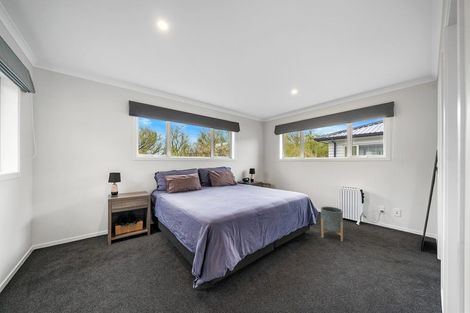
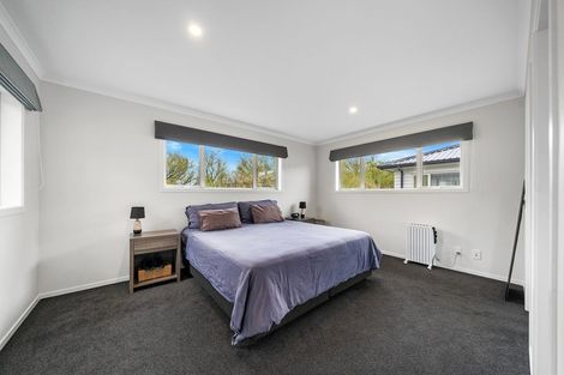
- planter (331, 222)
